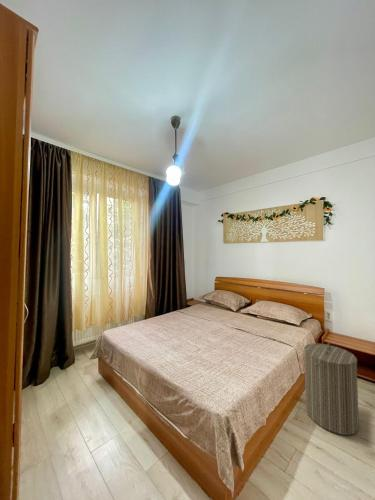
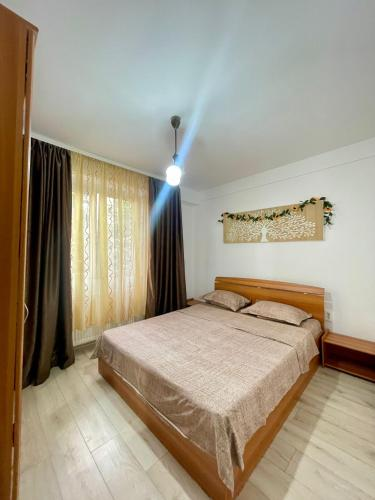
- laundry hamper (329, 379)
